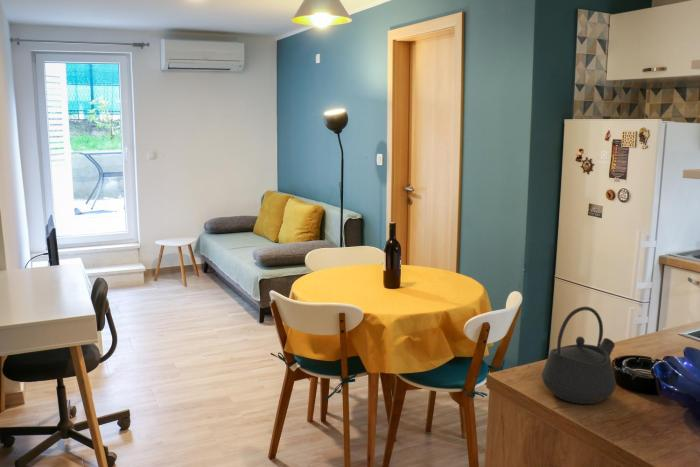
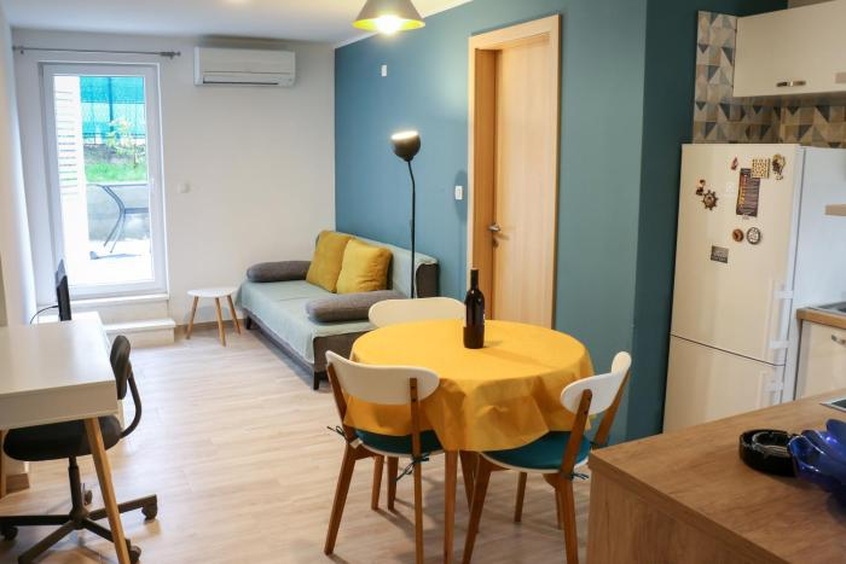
- kettle (584, 350)
